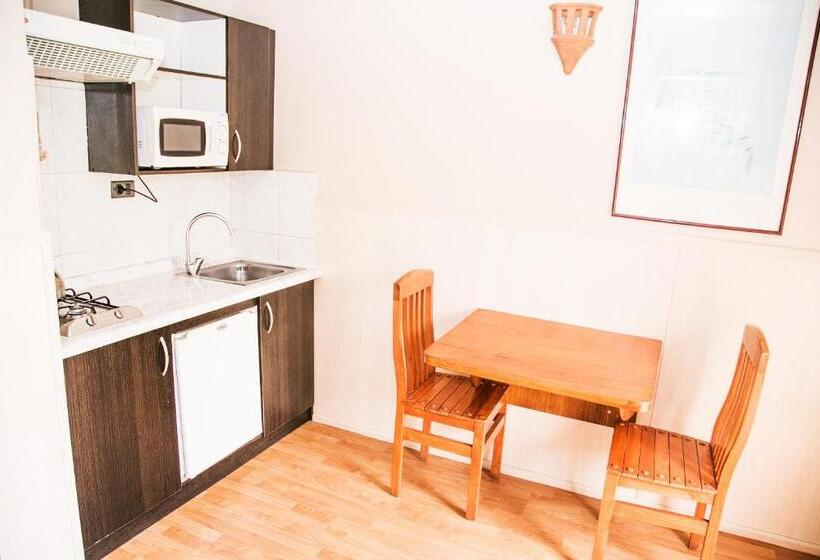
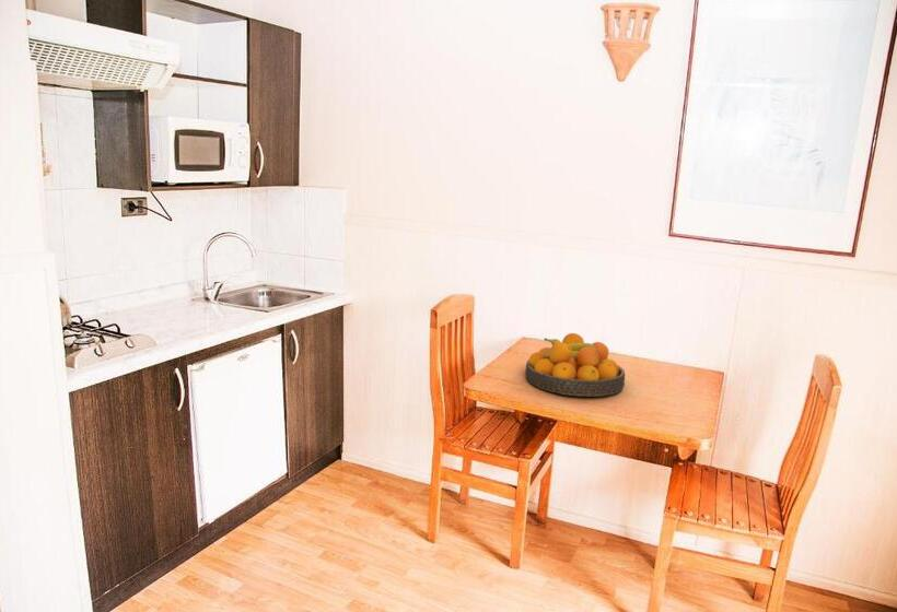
+ fruit bowl (575, 360)
